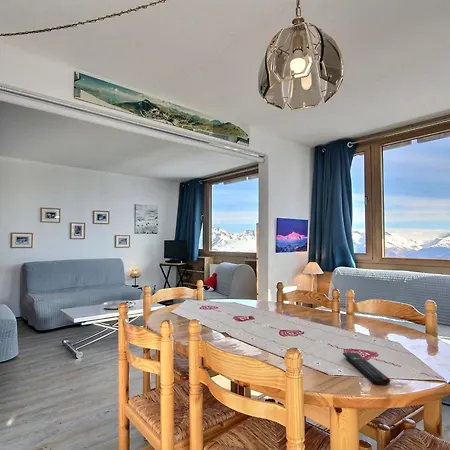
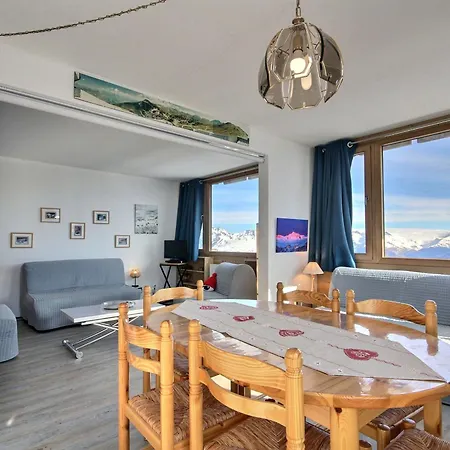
- remote control (364, 367)
